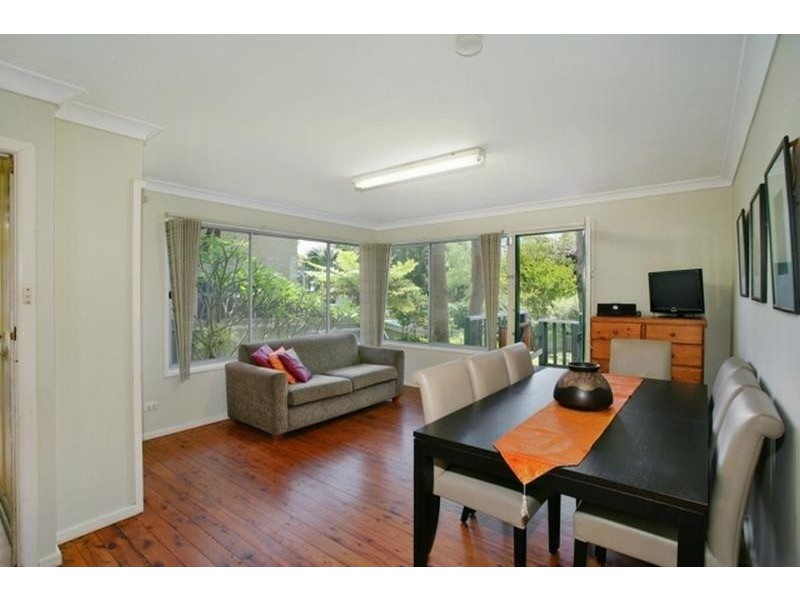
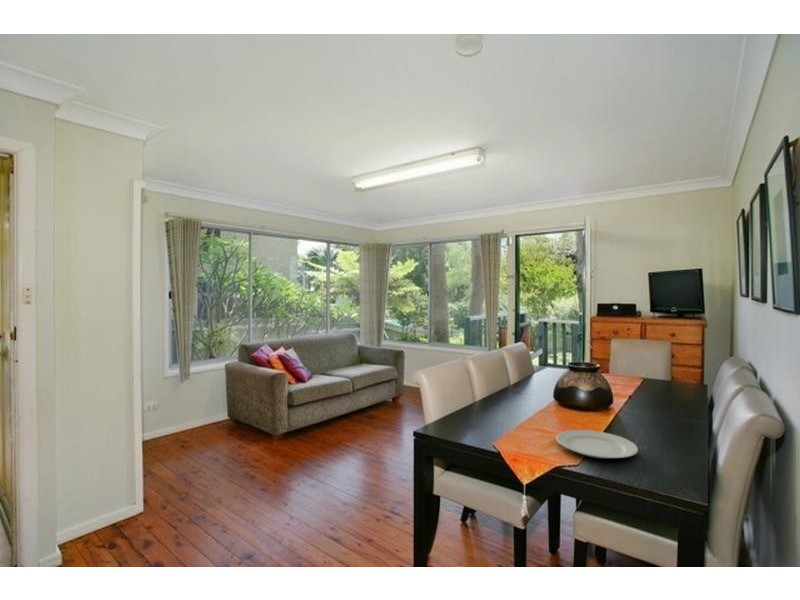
+ chinaware (595, 445)
